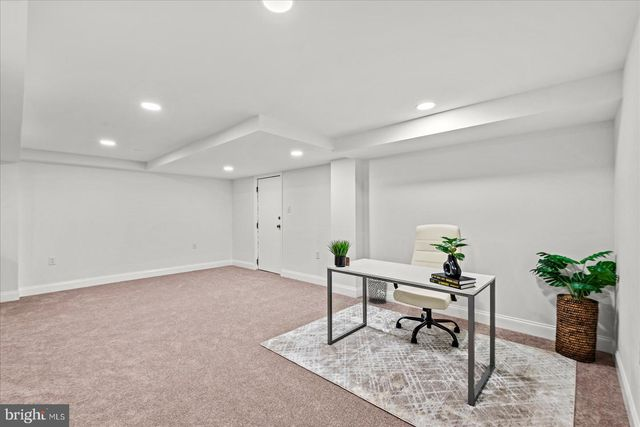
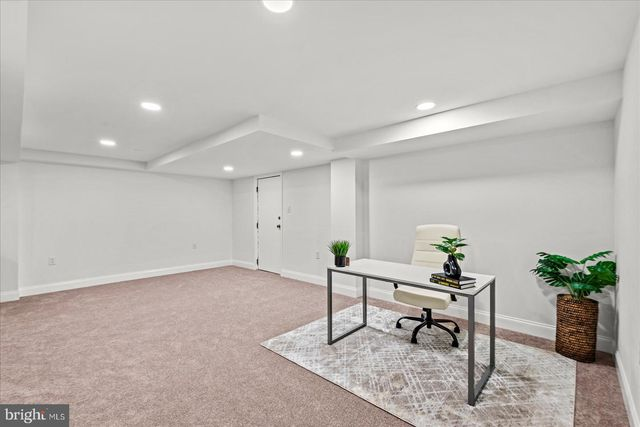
- waste bin (377, 290)
